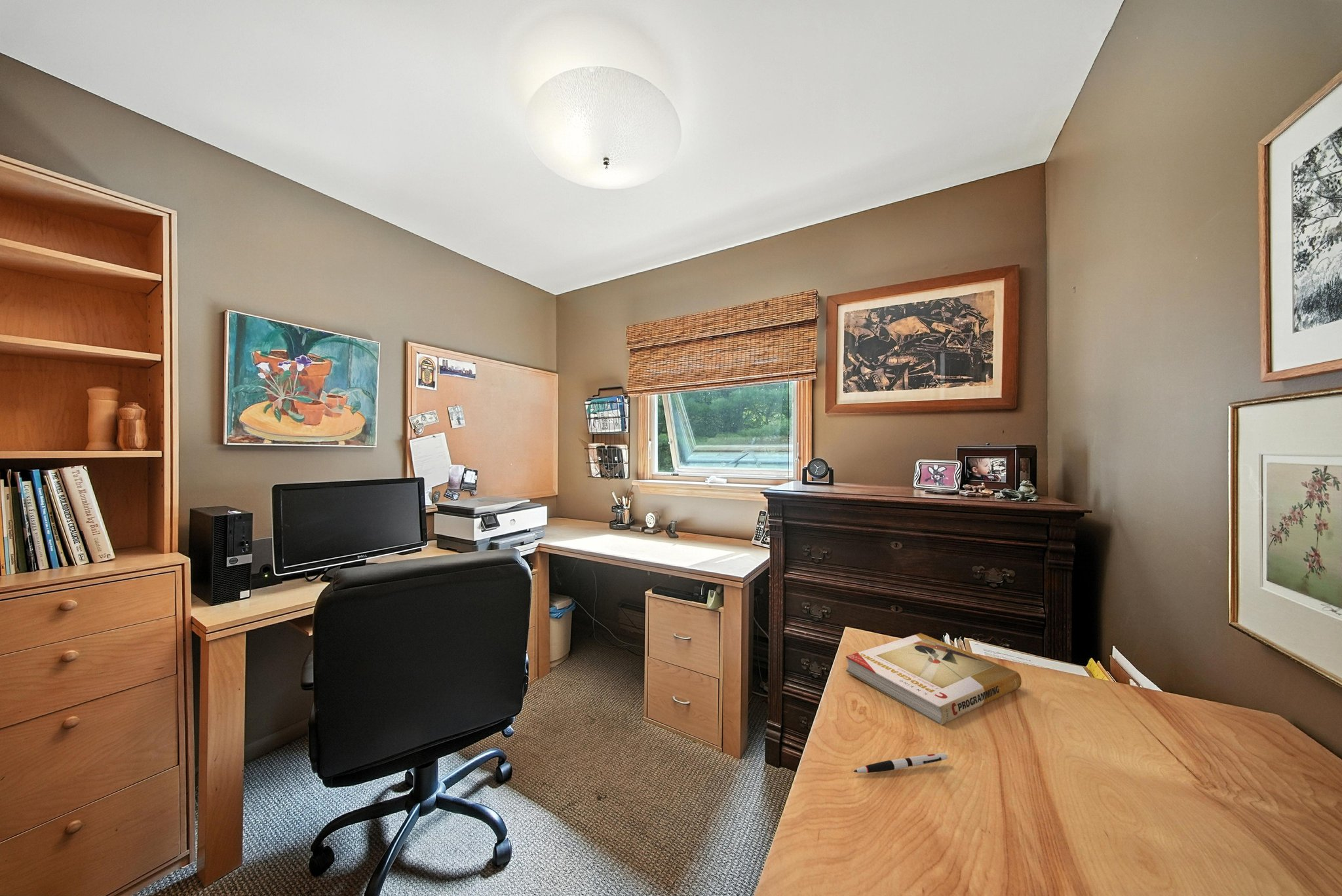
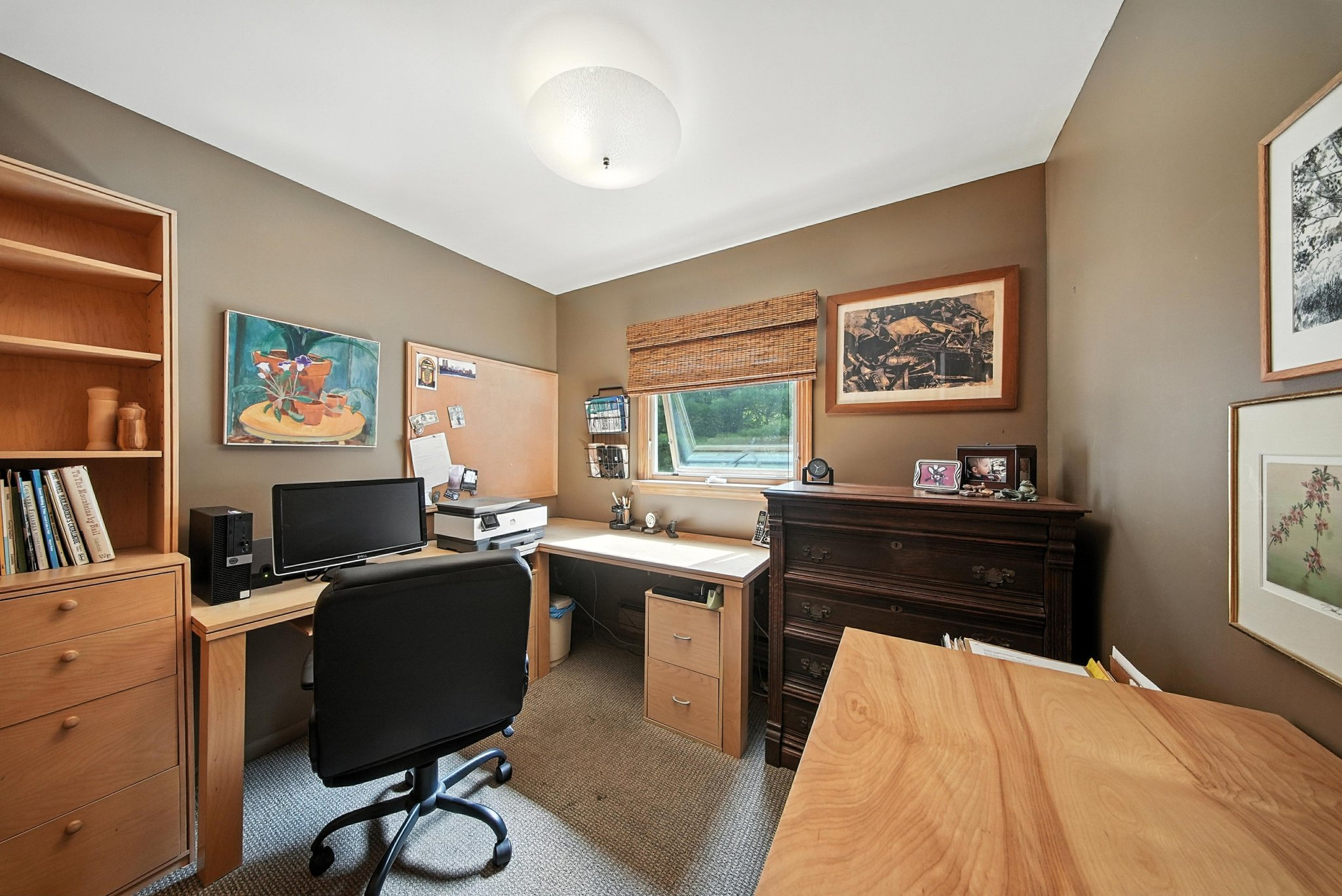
- book (930, 672)
- pen (901, 764)
